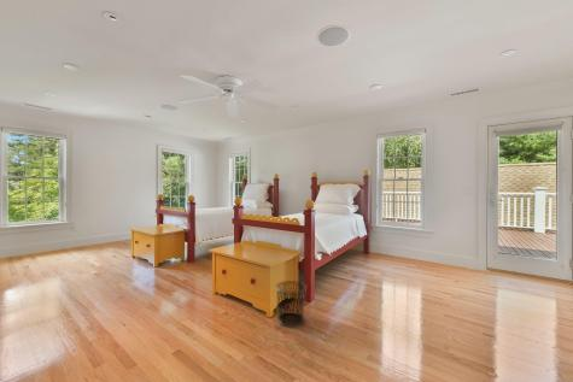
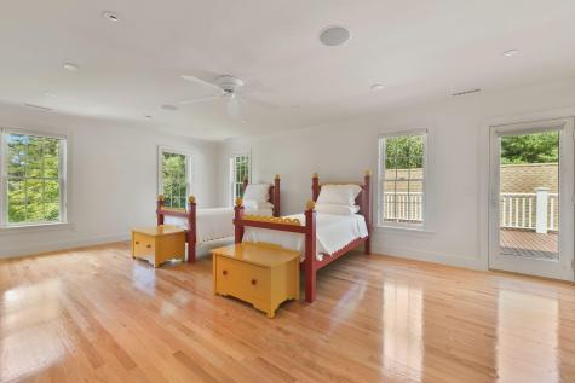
- waste bin (290, 302)
